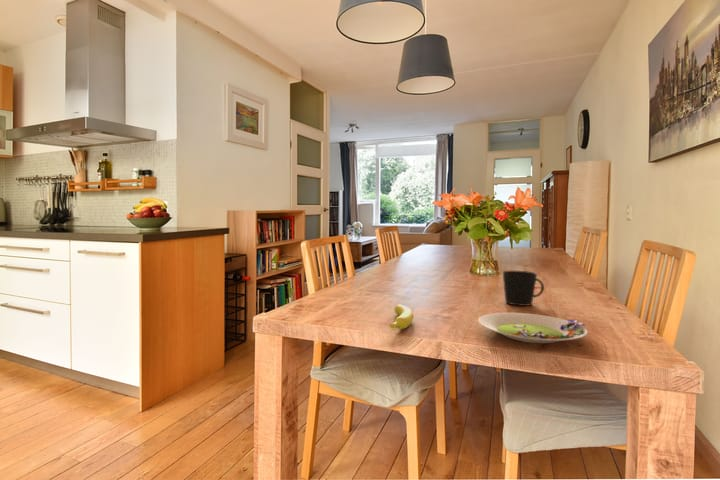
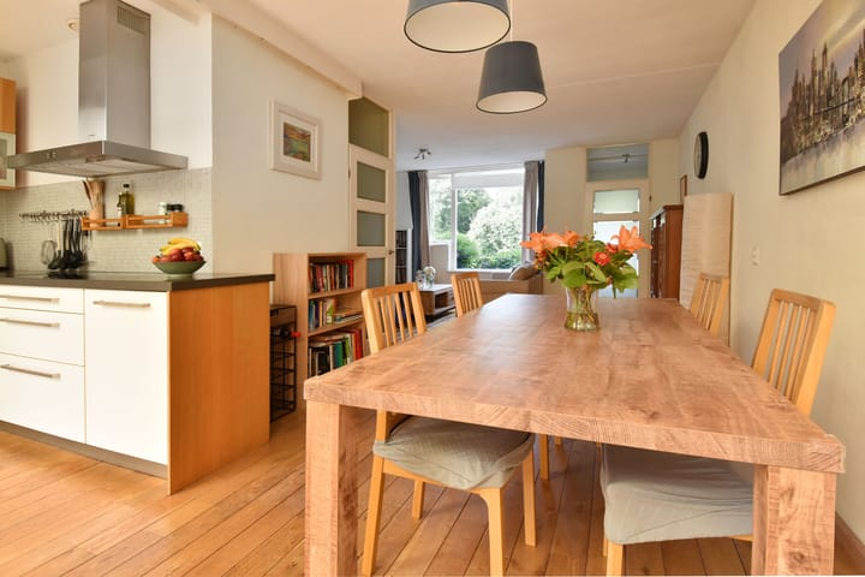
- cup (523, 288)
- banana (401, 316)
- salad plate (529, 327)
